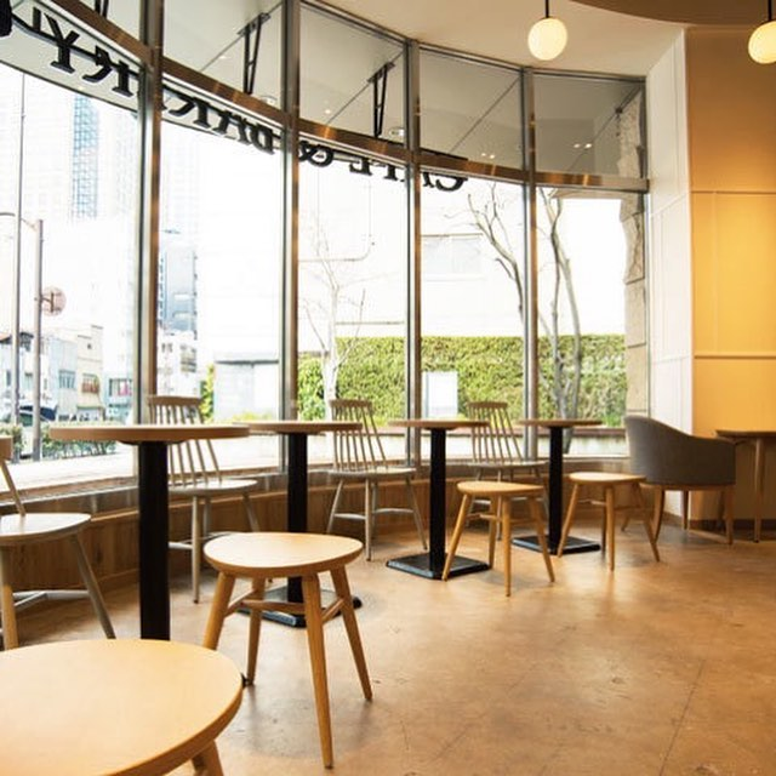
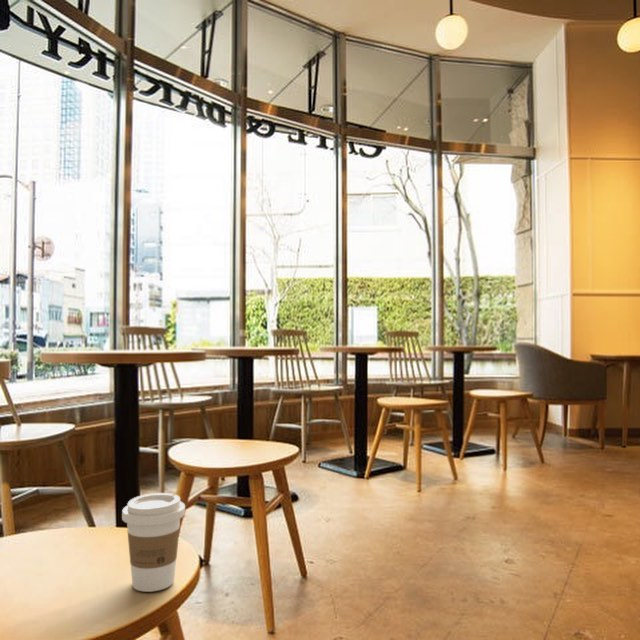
+ coffee cup (153, 541)
